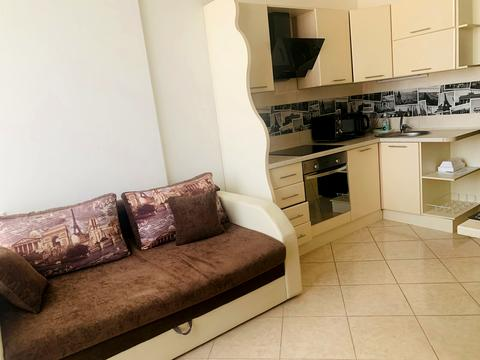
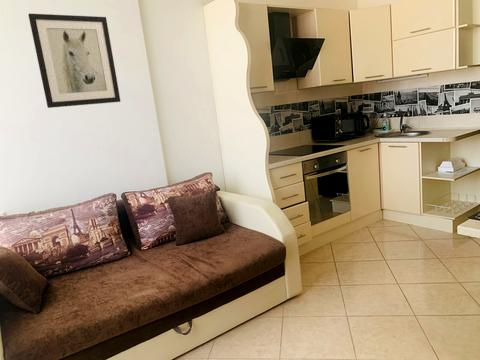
+ wall art (77, 61)
